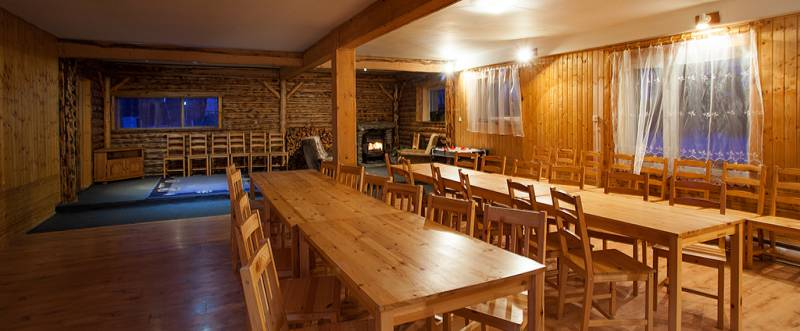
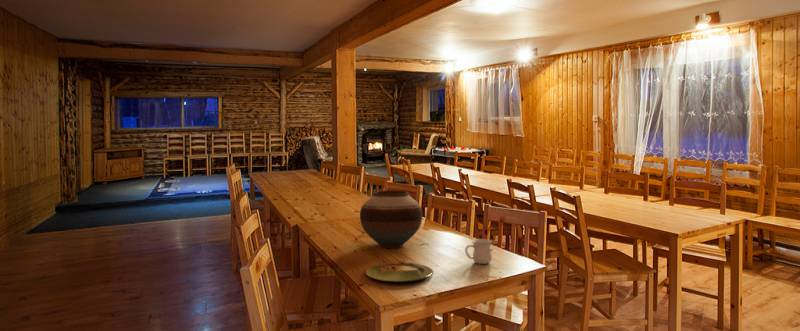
+ vase (391, 218)
+ mug (478, 252)
+ plate (399, 271)
